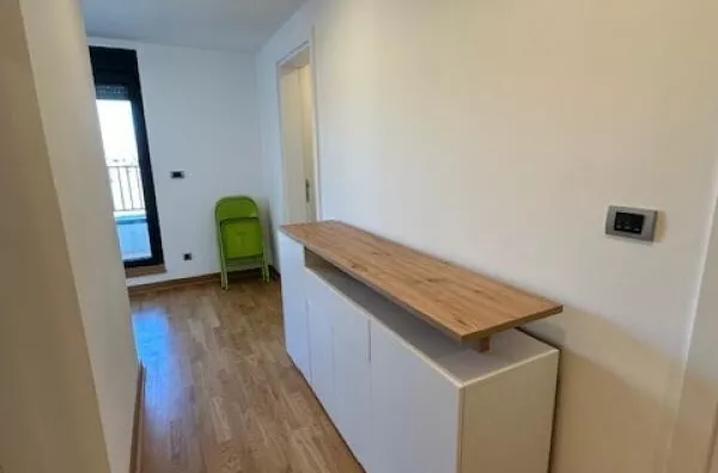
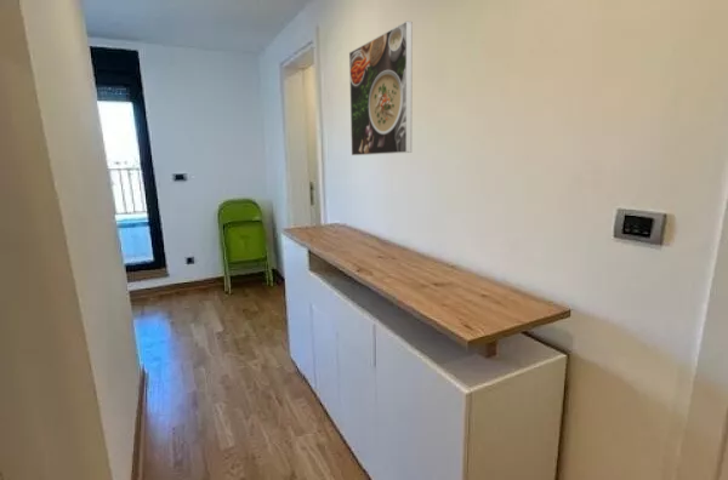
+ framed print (377, 97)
